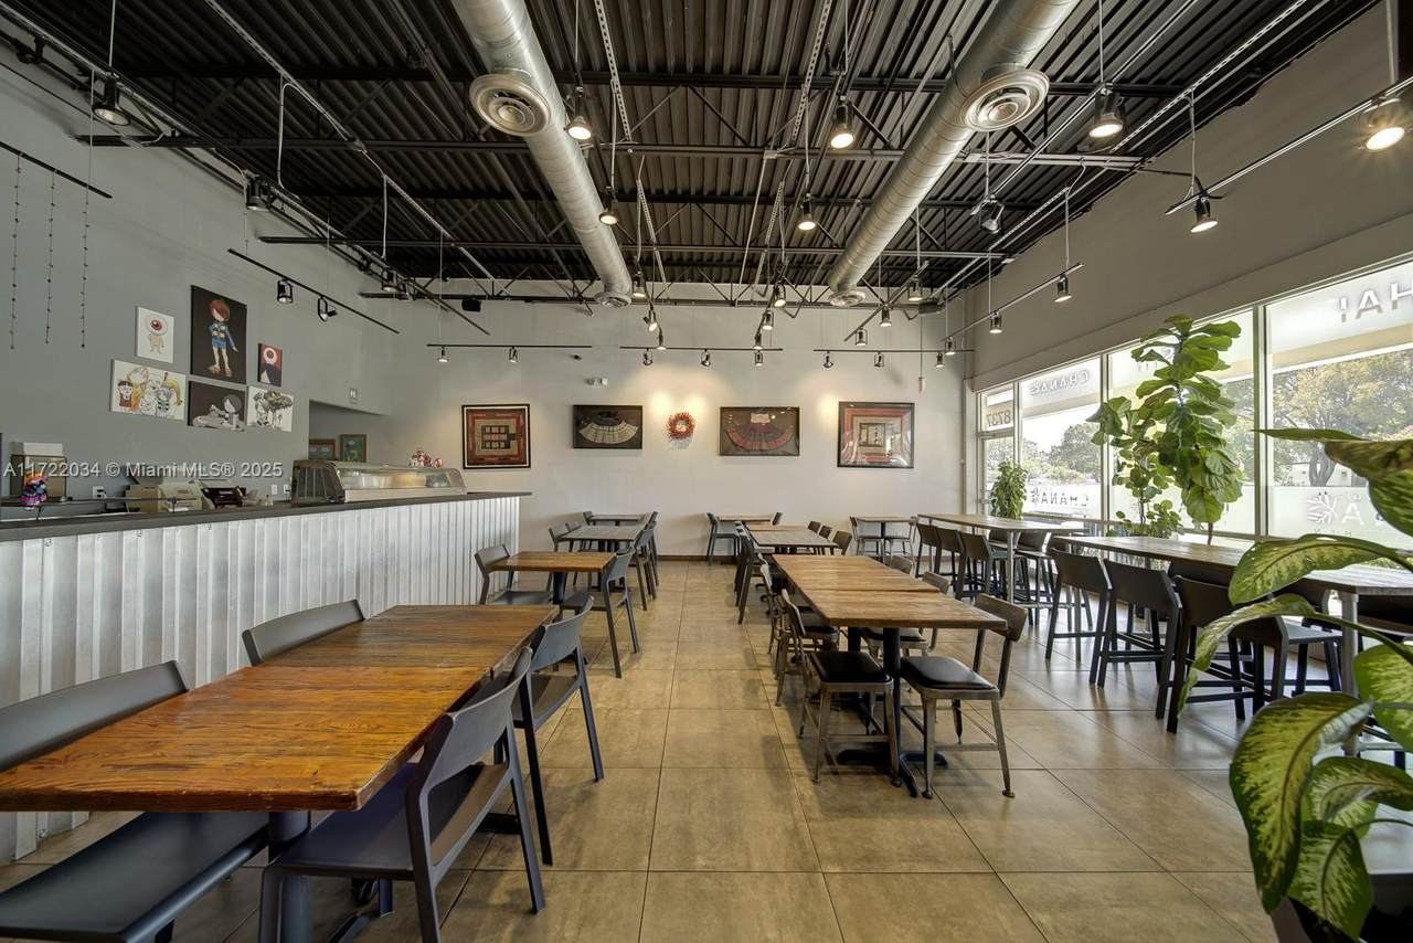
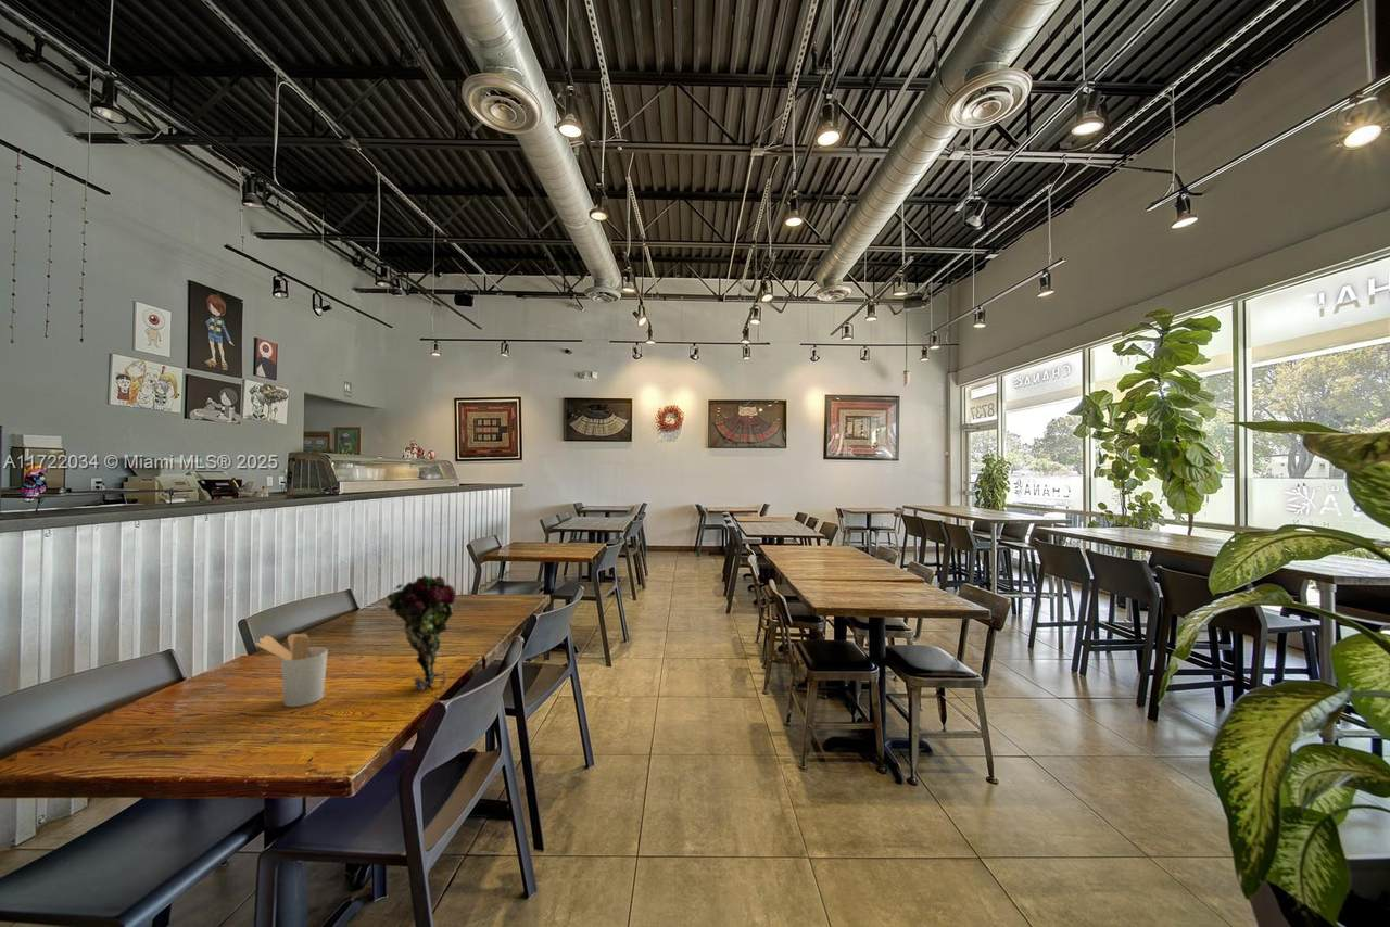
+ flower (420, 631)
+ utensil holder (292, 666)
